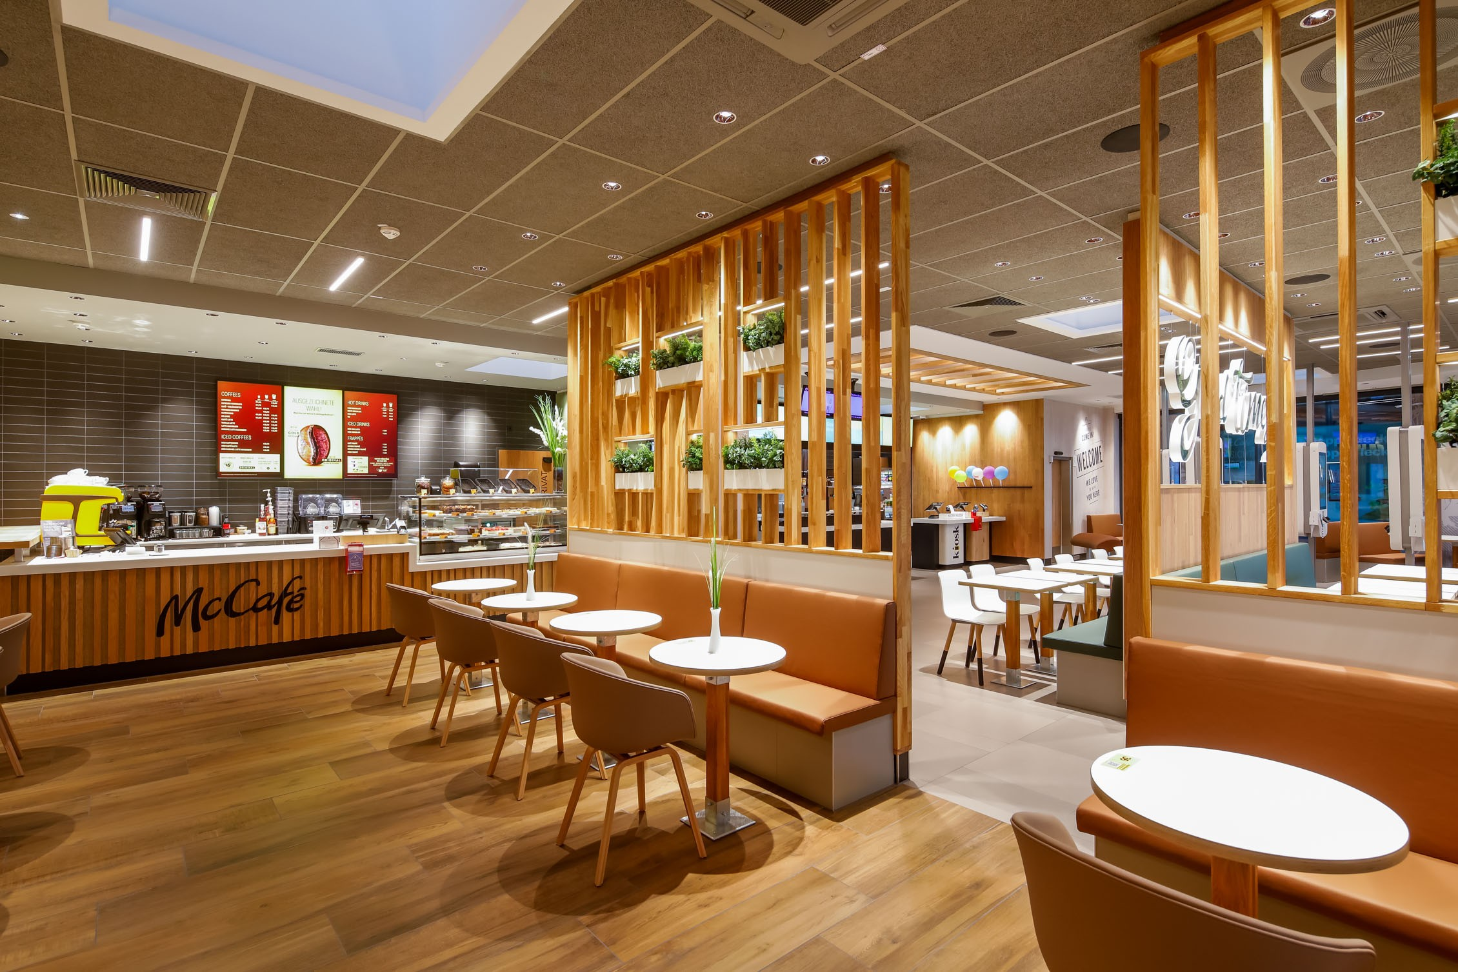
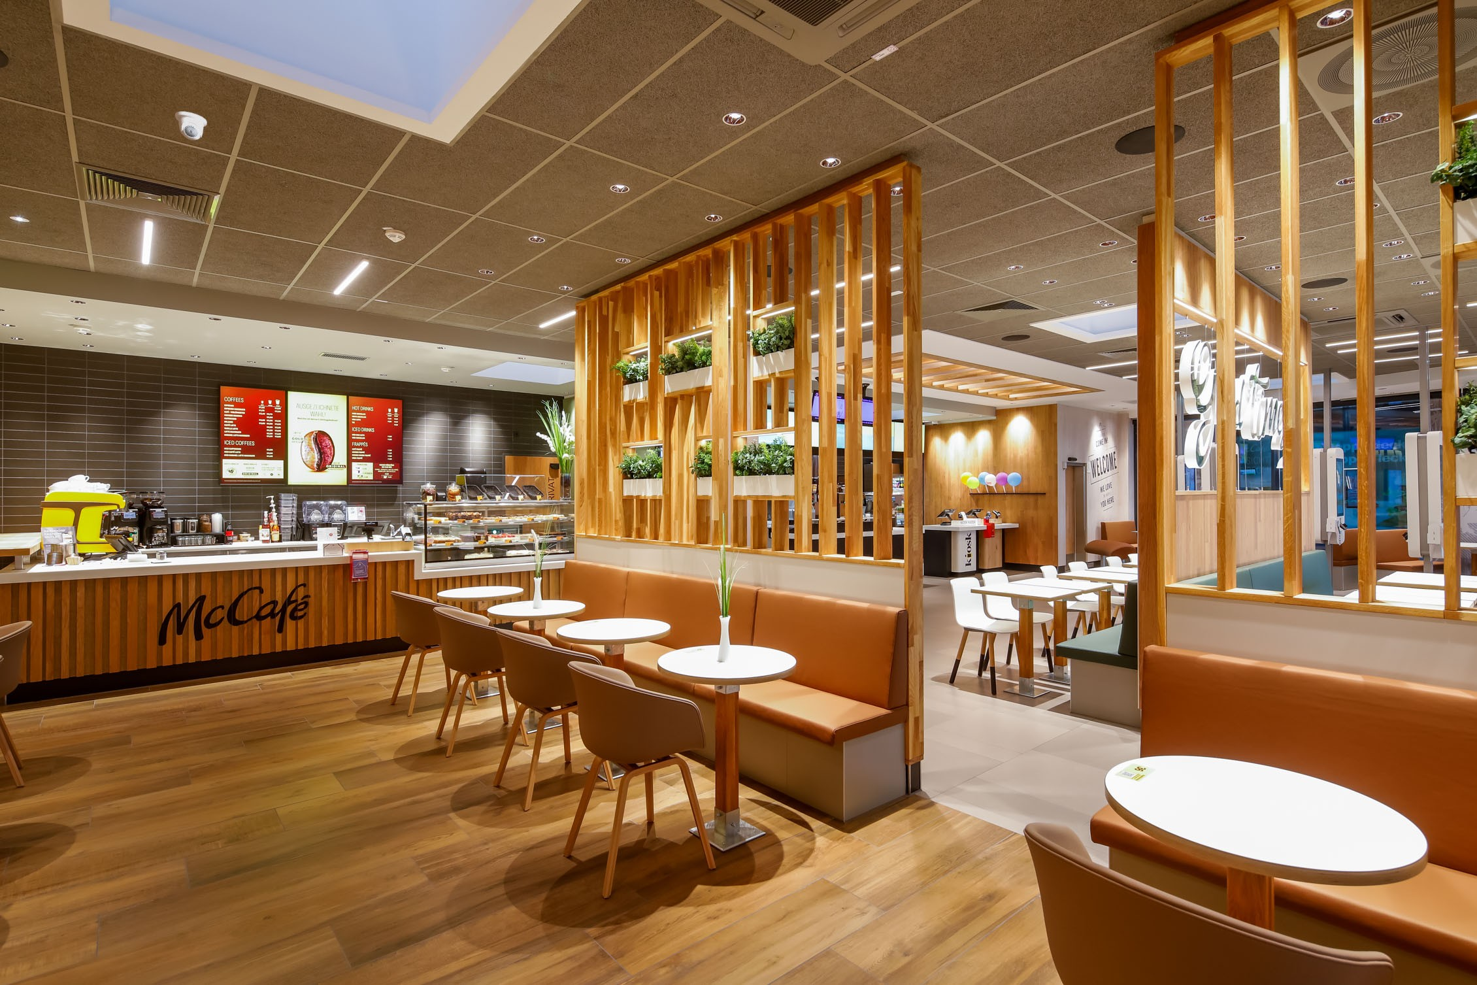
+ security camera (191, 129)
